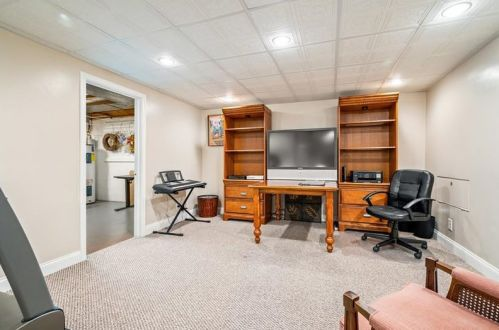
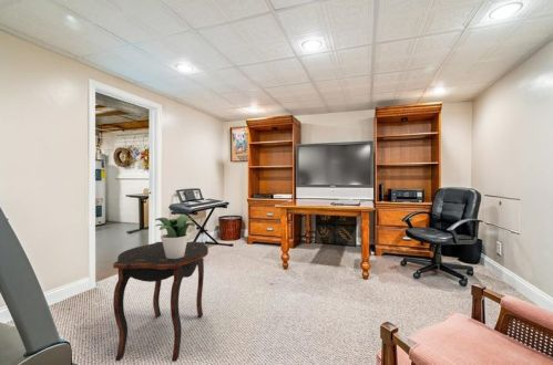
+ side table (171, 292)
+ potted plant (175, 236)
